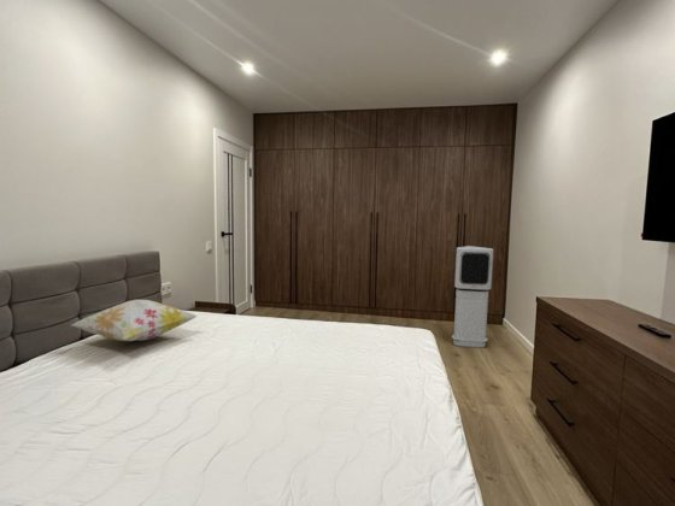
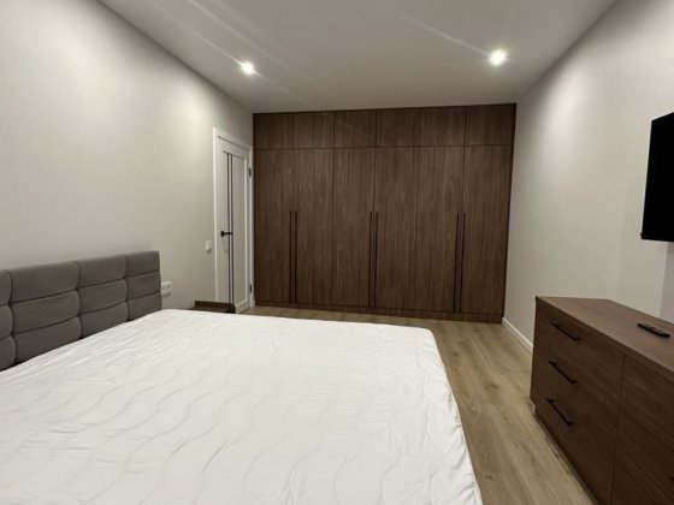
- air purifier (469, 294)
- decorative pillow (136, 319)
